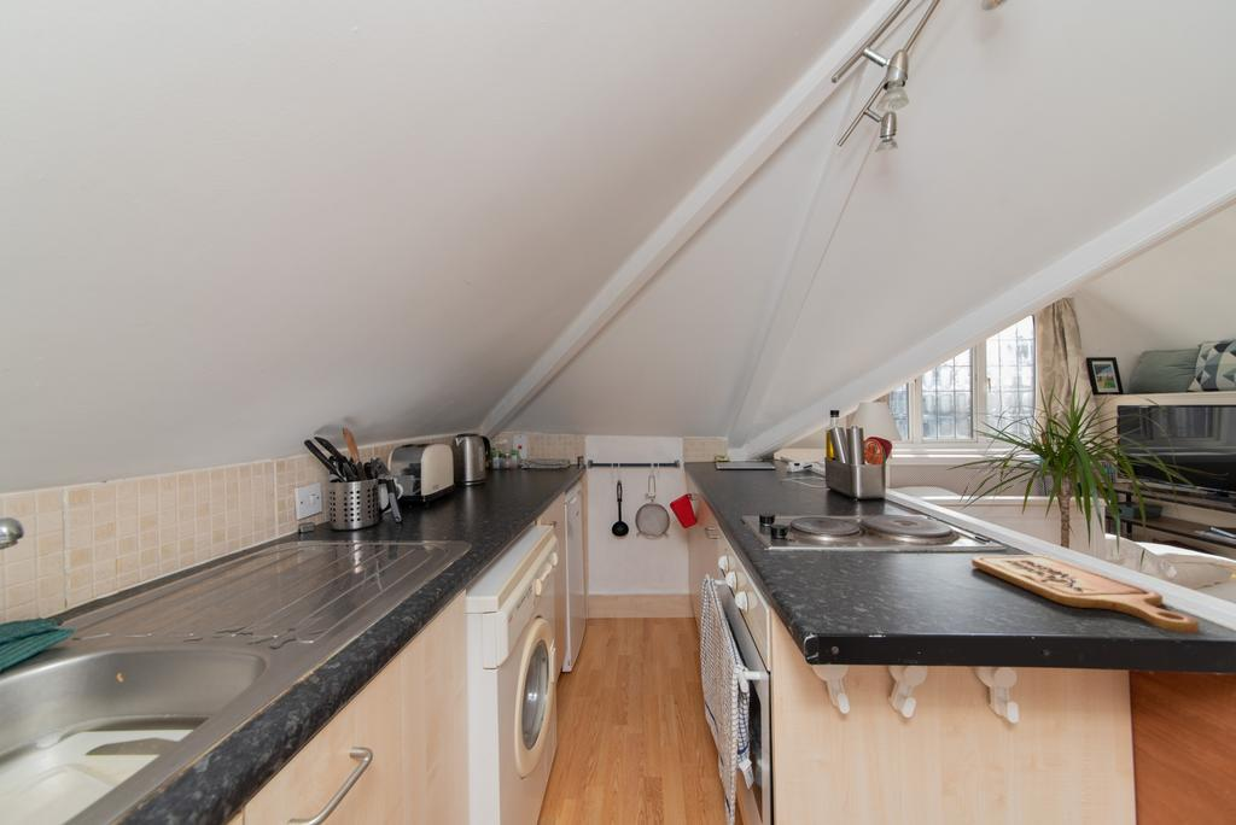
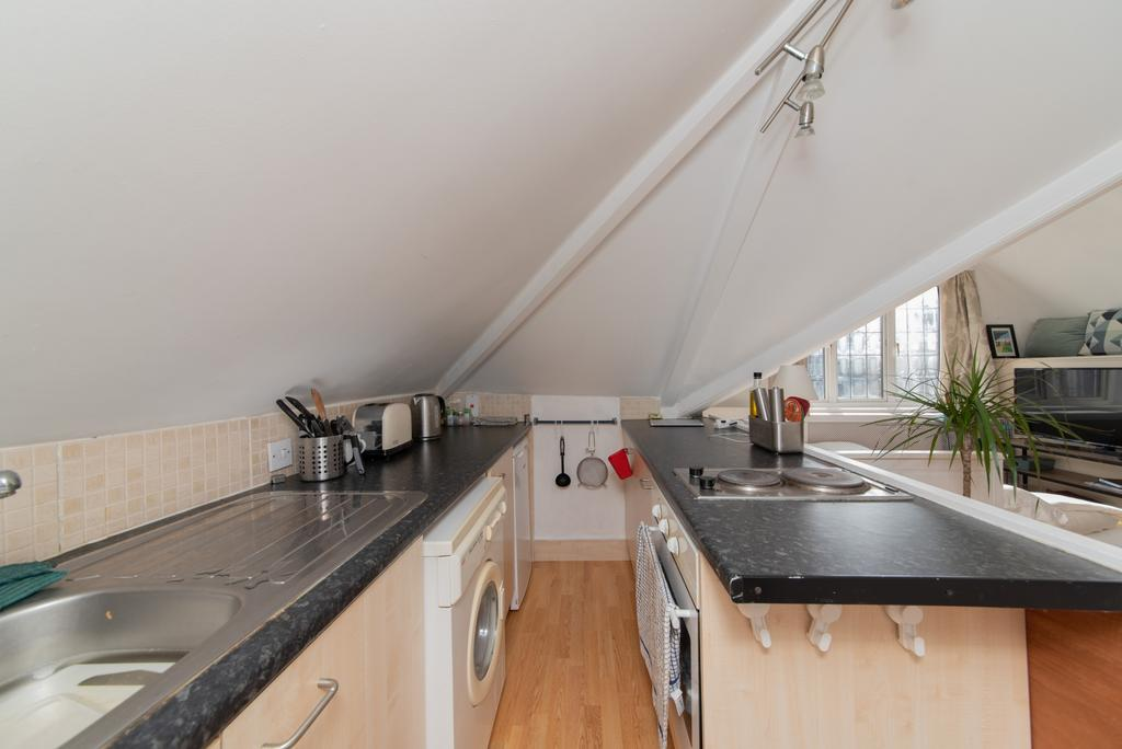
- cutting board (1079, 586)
